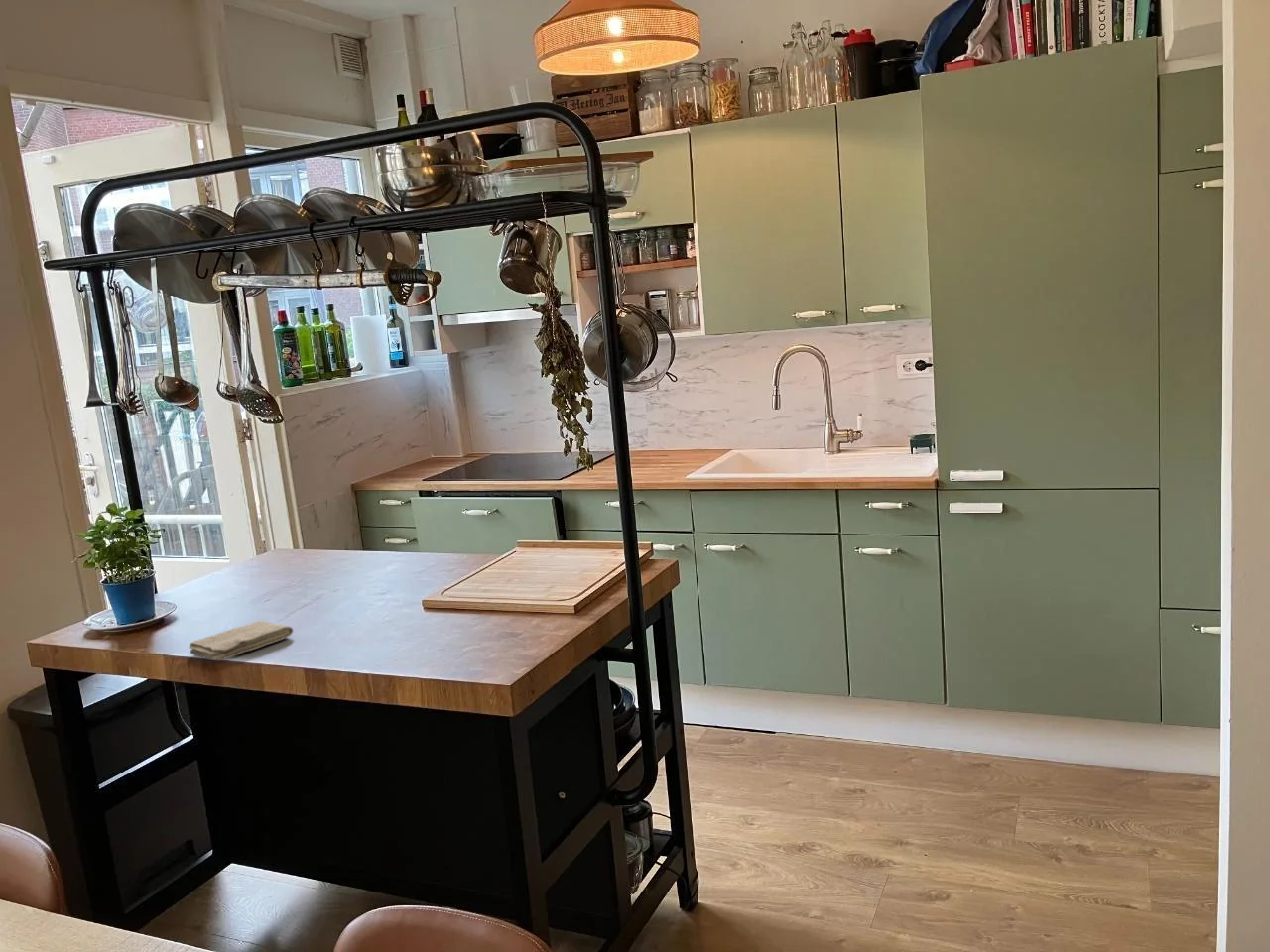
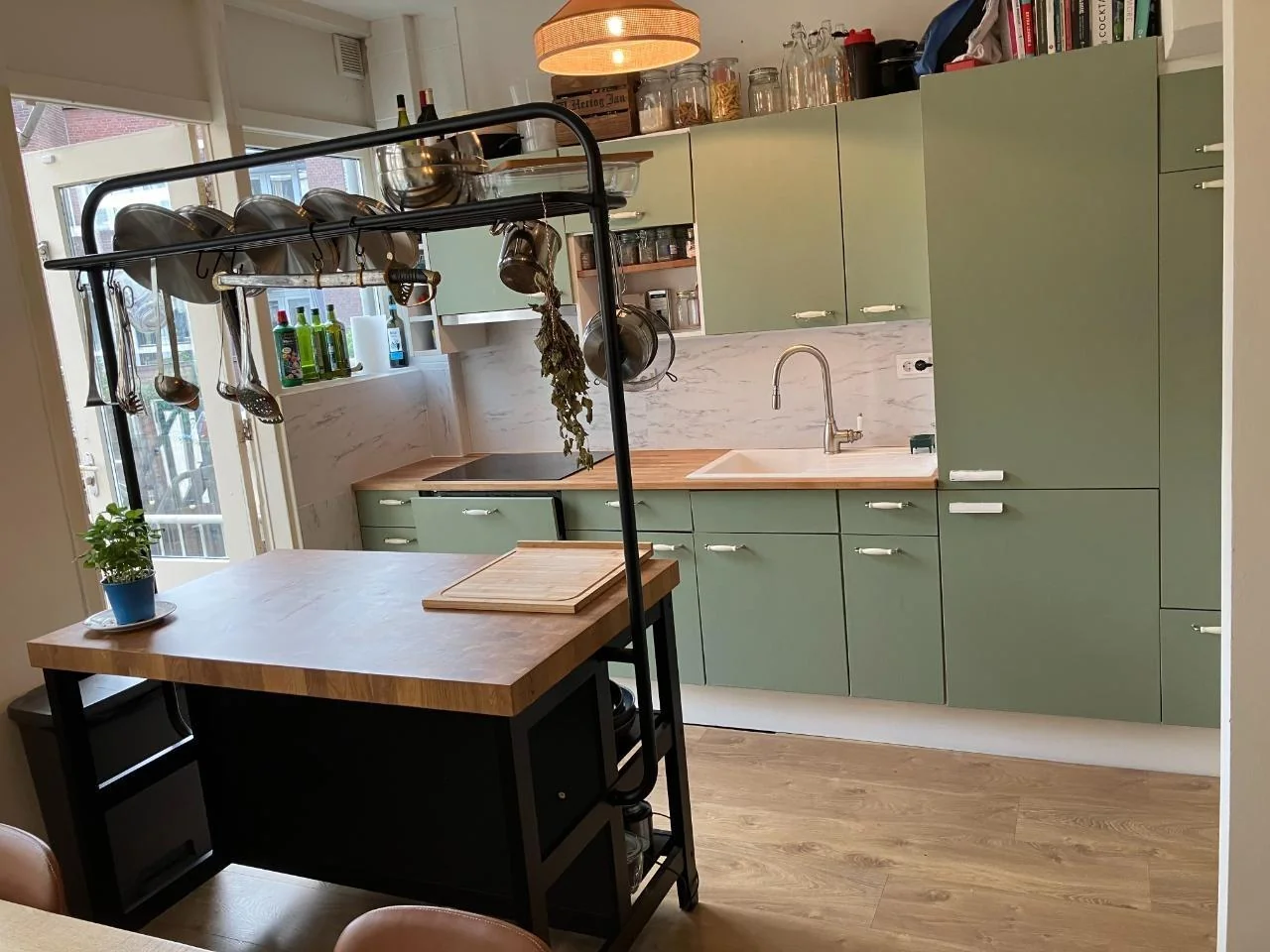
- washcloth (240, 639)
